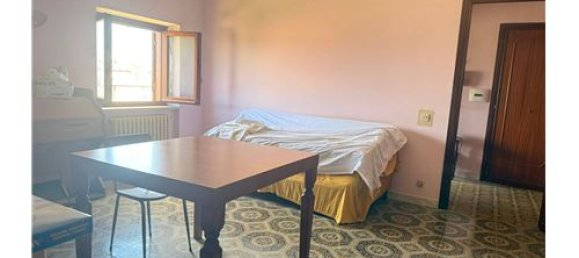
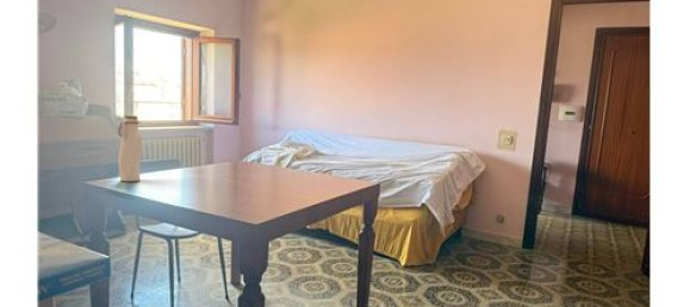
+ water bottle (129, 148)
